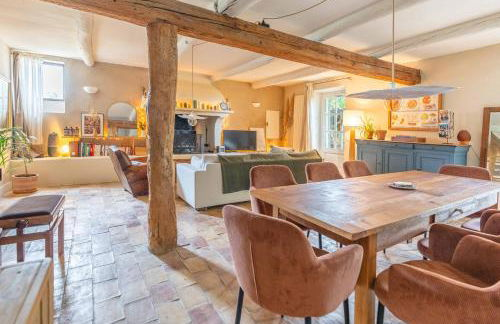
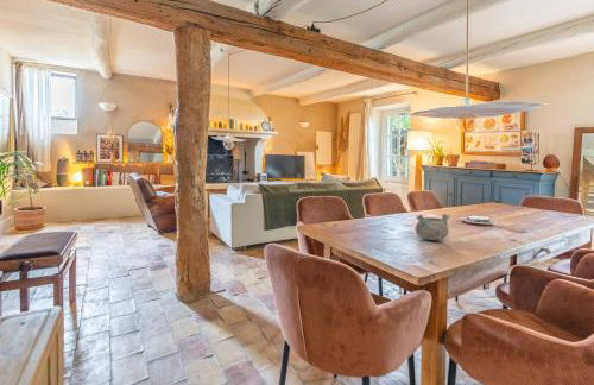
+ decorative bowl (431, 226)
